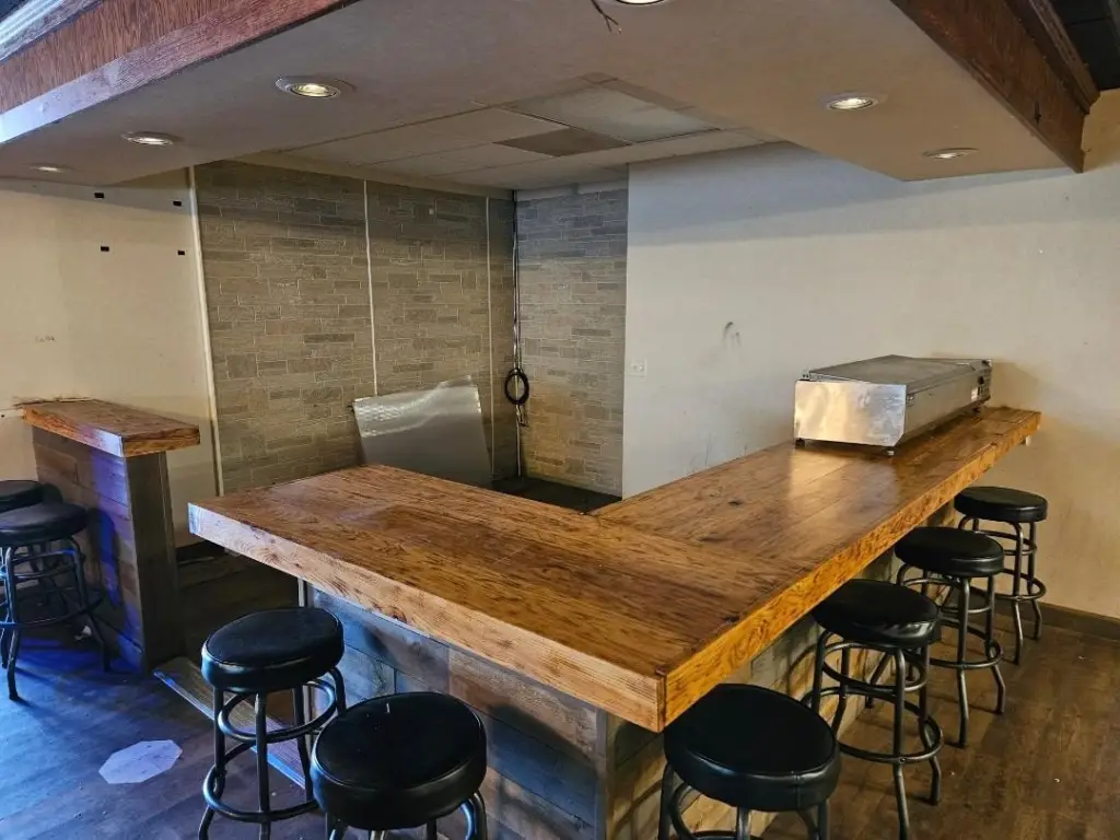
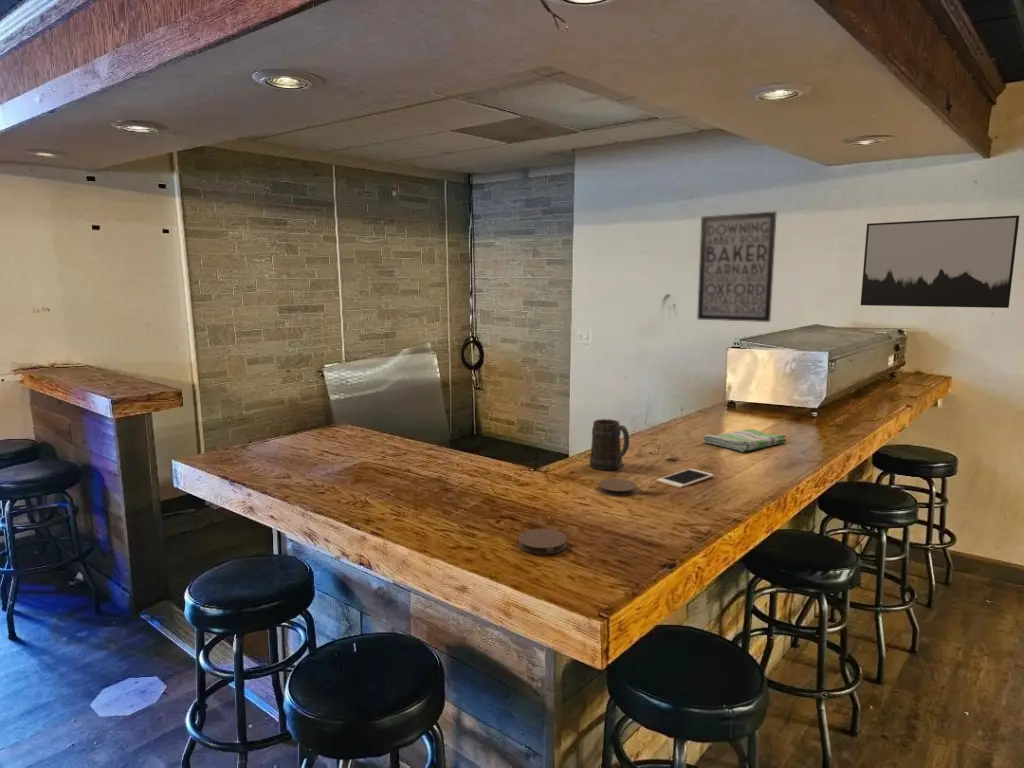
+ coaster (617, 487)
+ wall art (735, 268)
+ coaster (542, 541)
+ cell phone (685, 477)
+ wall art (934, 263)
+ beer mug (610, 445)
+ dish towel (744, 437)
